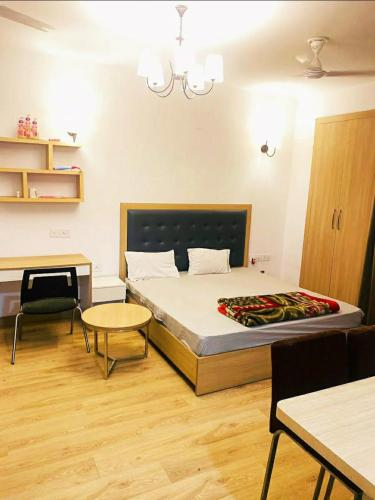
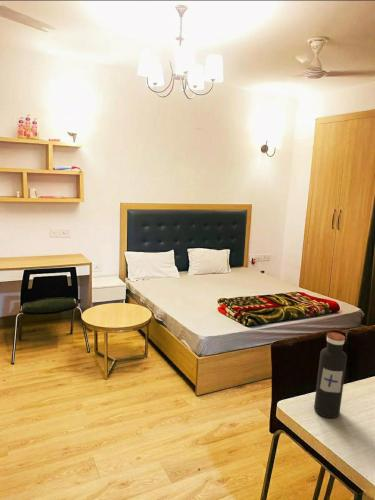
+ water bottle (331, 374)
